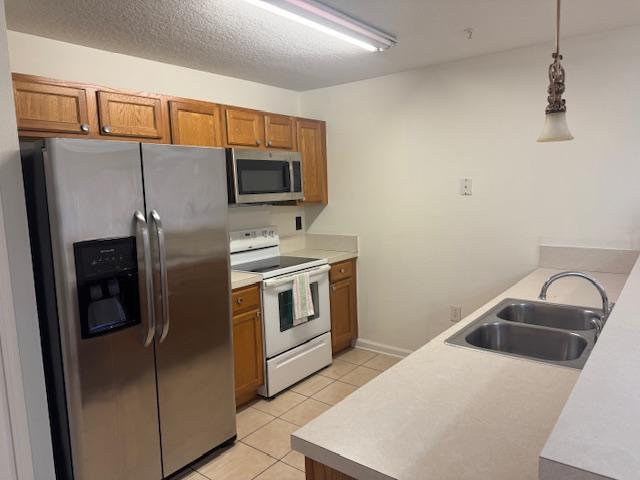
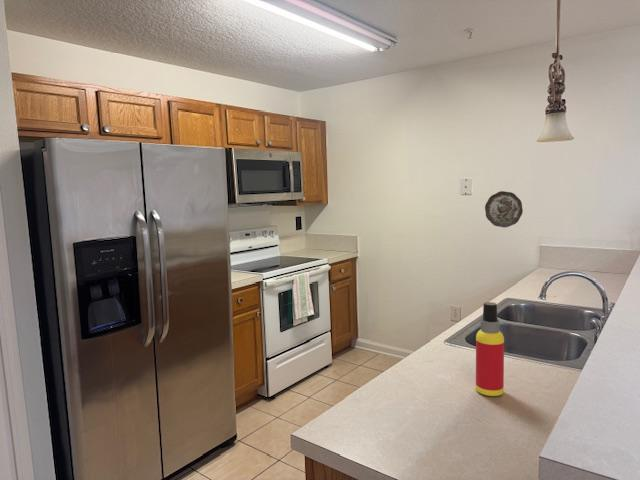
+ decorative plate (503, 209)
+ spray bottle (489, 347)
